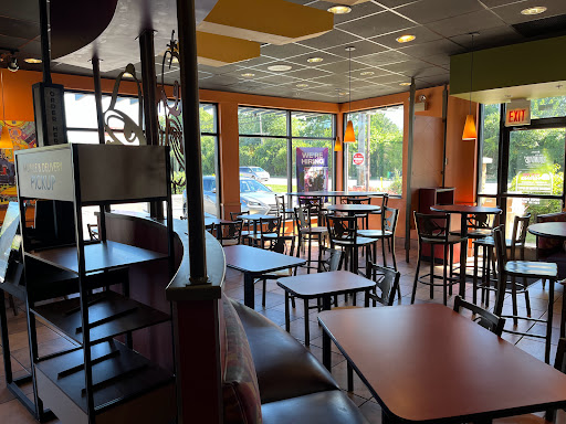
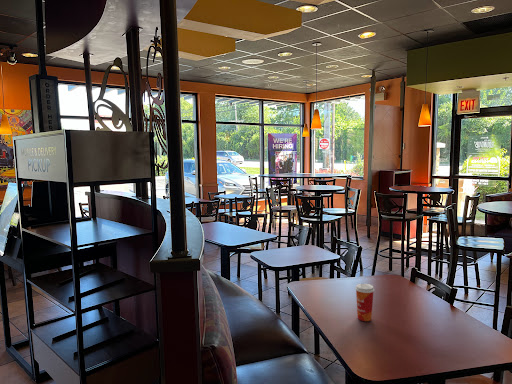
+ paper cup (364, 302)
